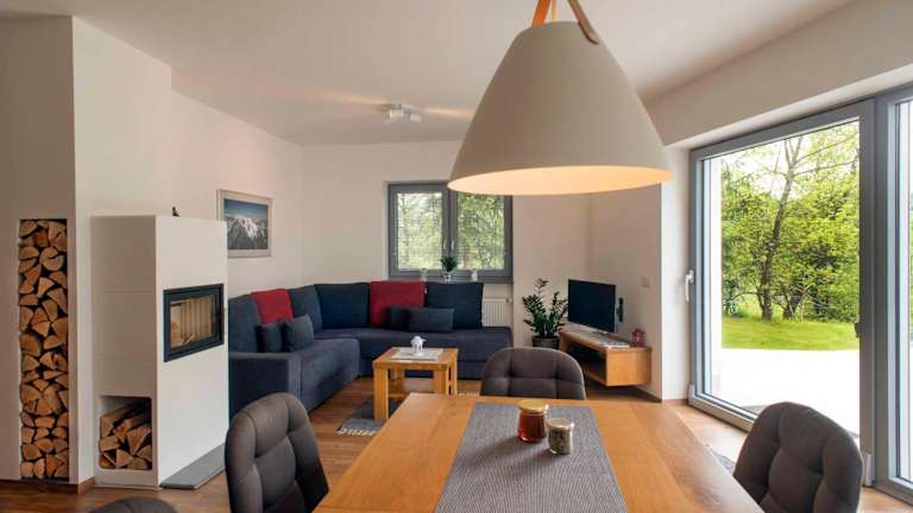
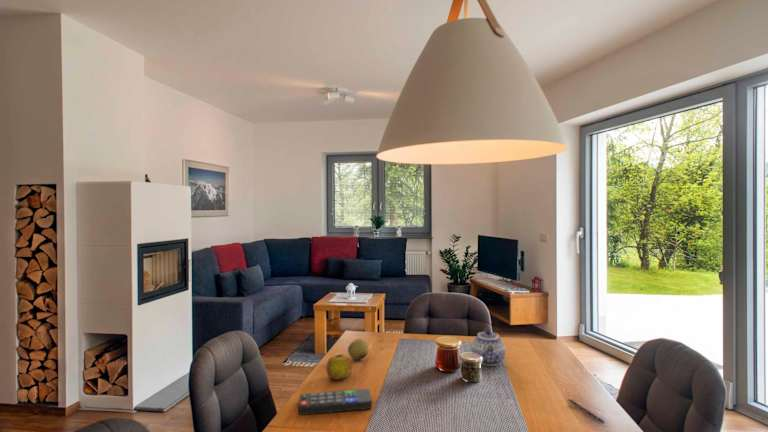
+ pen (586, 410)
+ fruit (358, 349)
+ teapot (488, 345)
+ fruit (339, 366)
+ remote control (335, 400)
